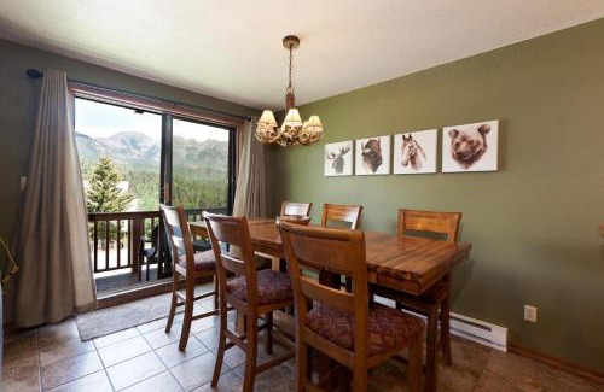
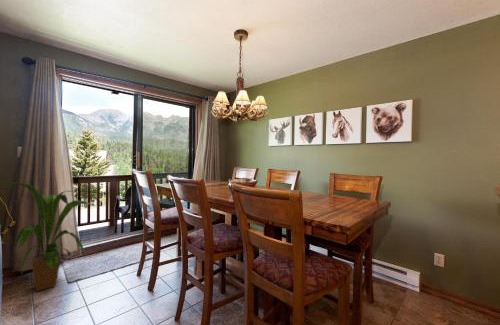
+ house plant (59, 232)
